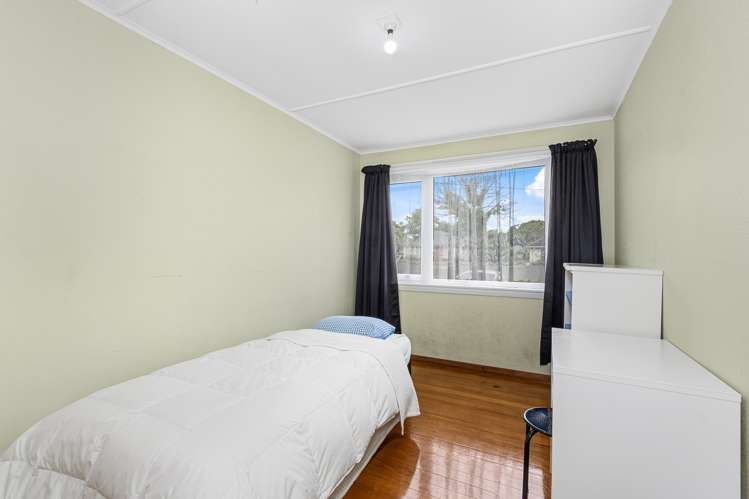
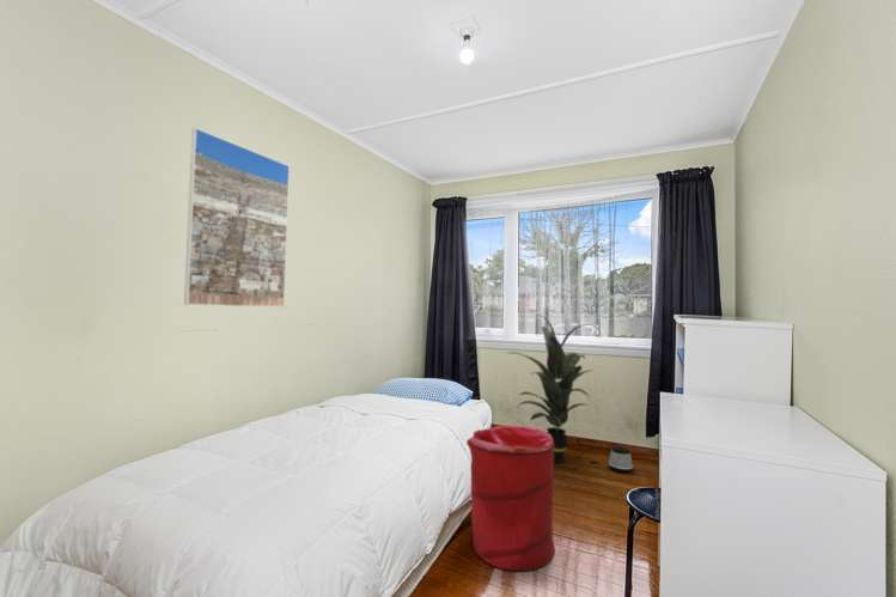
+ indoor plant (553, 385)
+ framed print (243, 226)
+ laundry hamper (510, 488)
+ speaker (620, 458)
